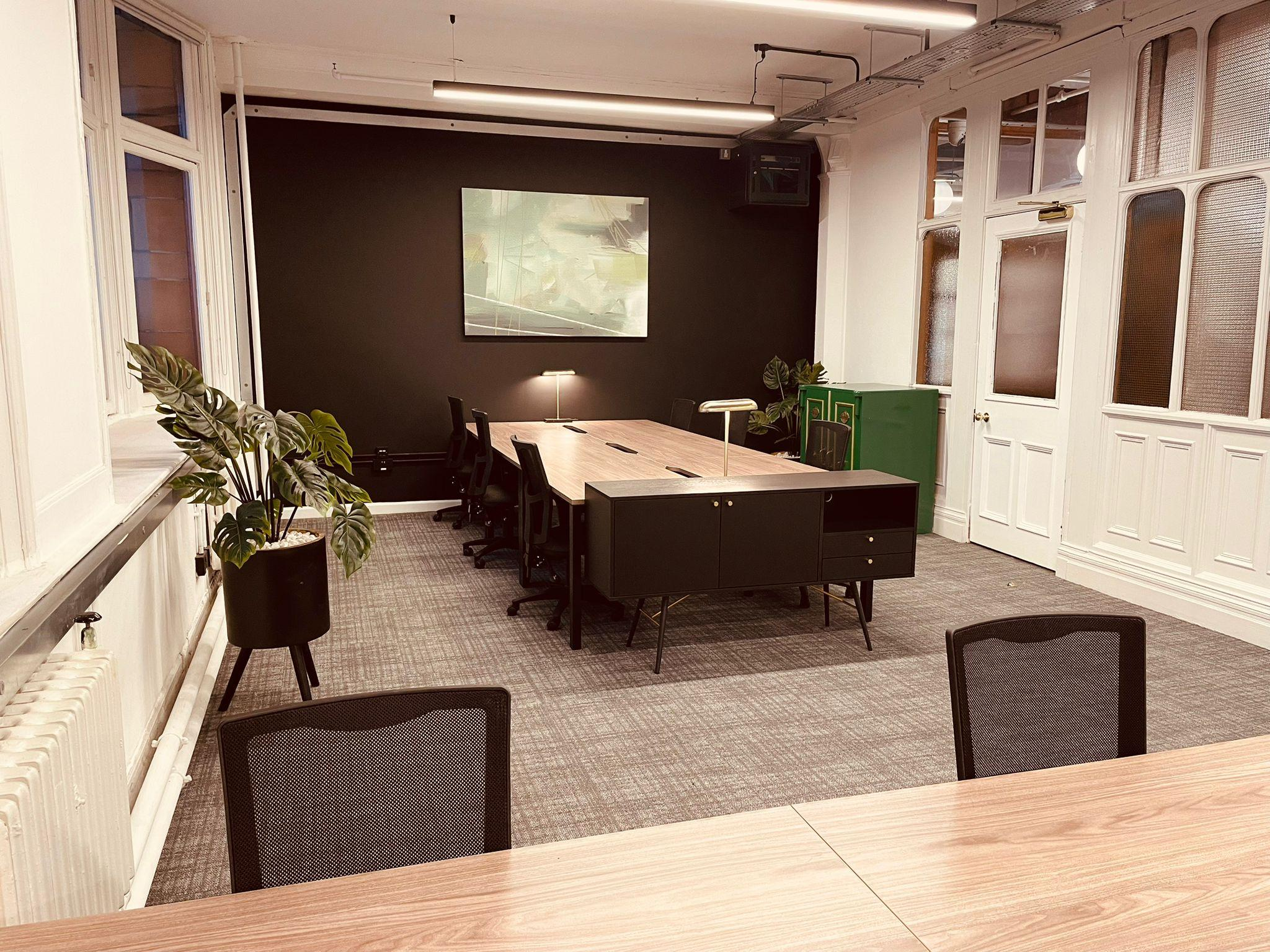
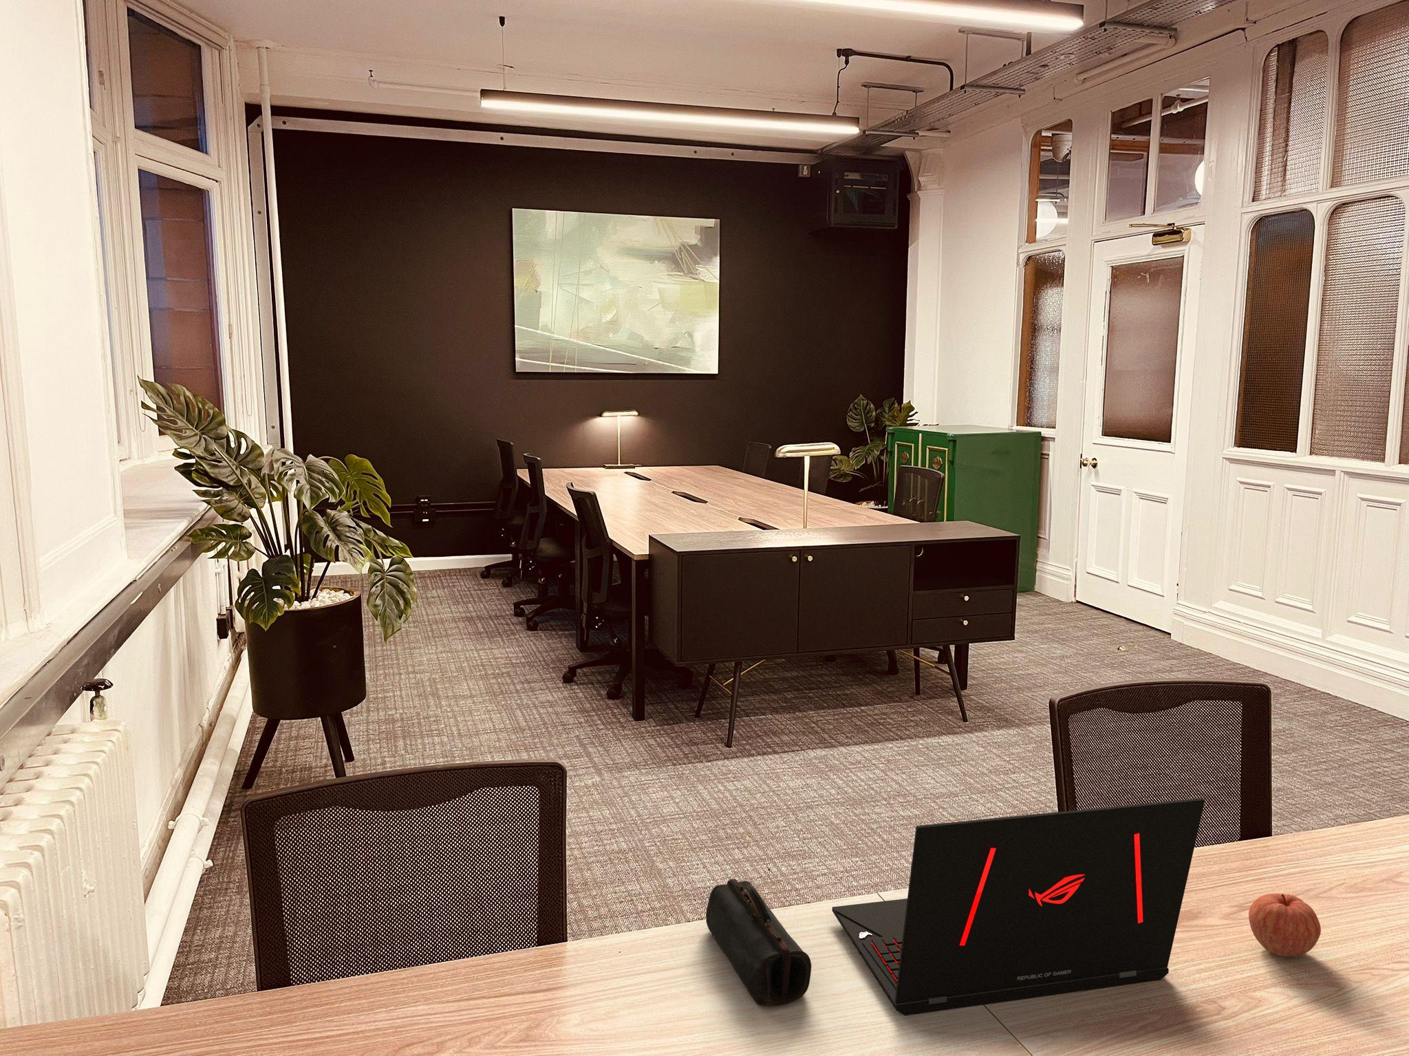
+ pencil case (757, 925)
+ apple (1284, 922)
+ laptop (1003, 862)
